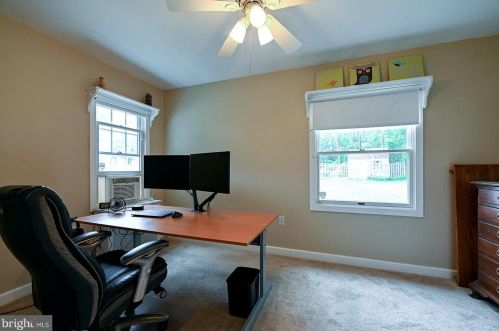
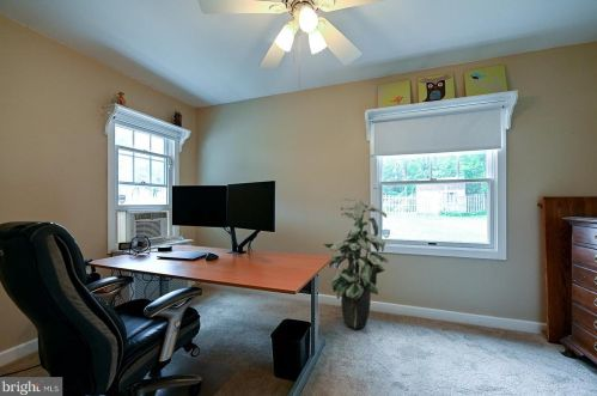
+ indoor plant (354, 260)
